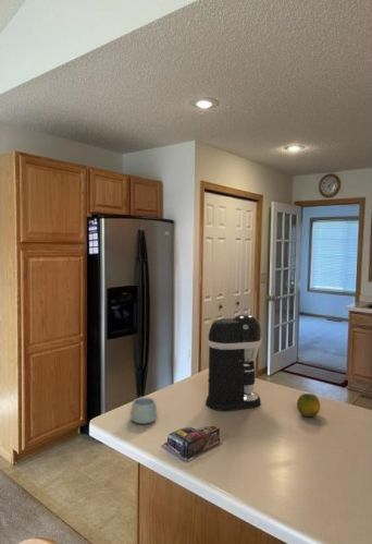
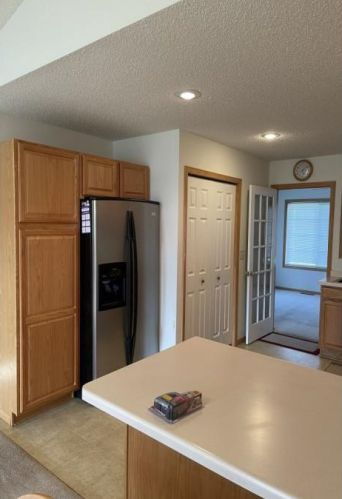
- mug (142, 409)
- fruit (308, 404)
- coffee maker (234, 359)
